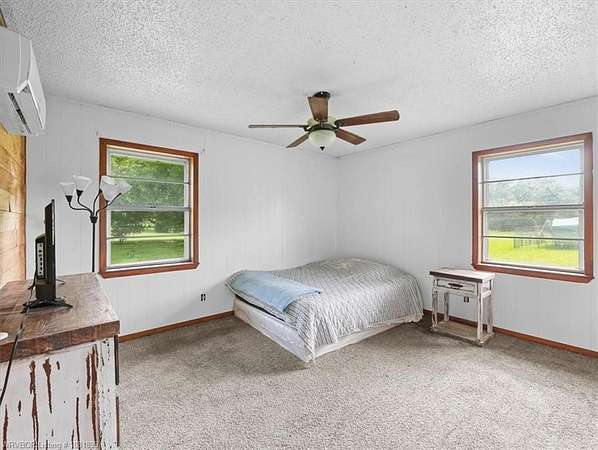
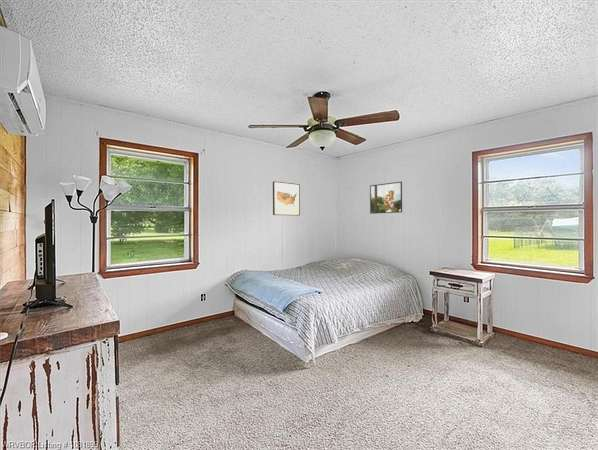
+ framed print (385, 198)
+ wall art (286, 199)
